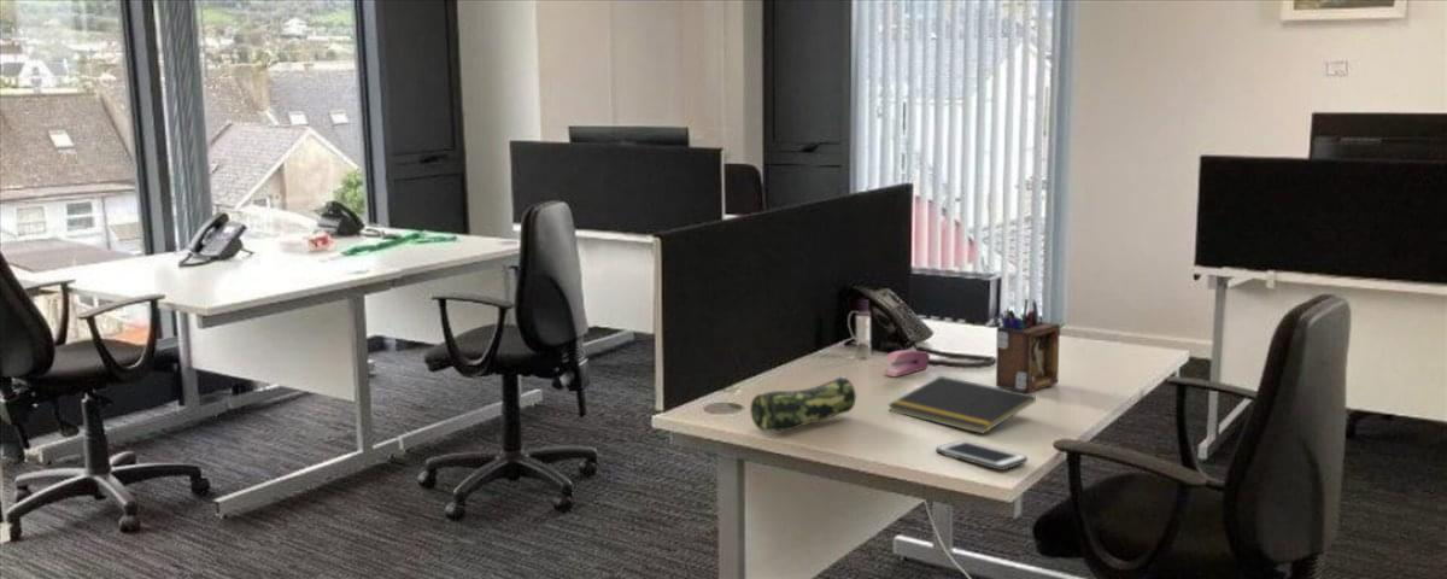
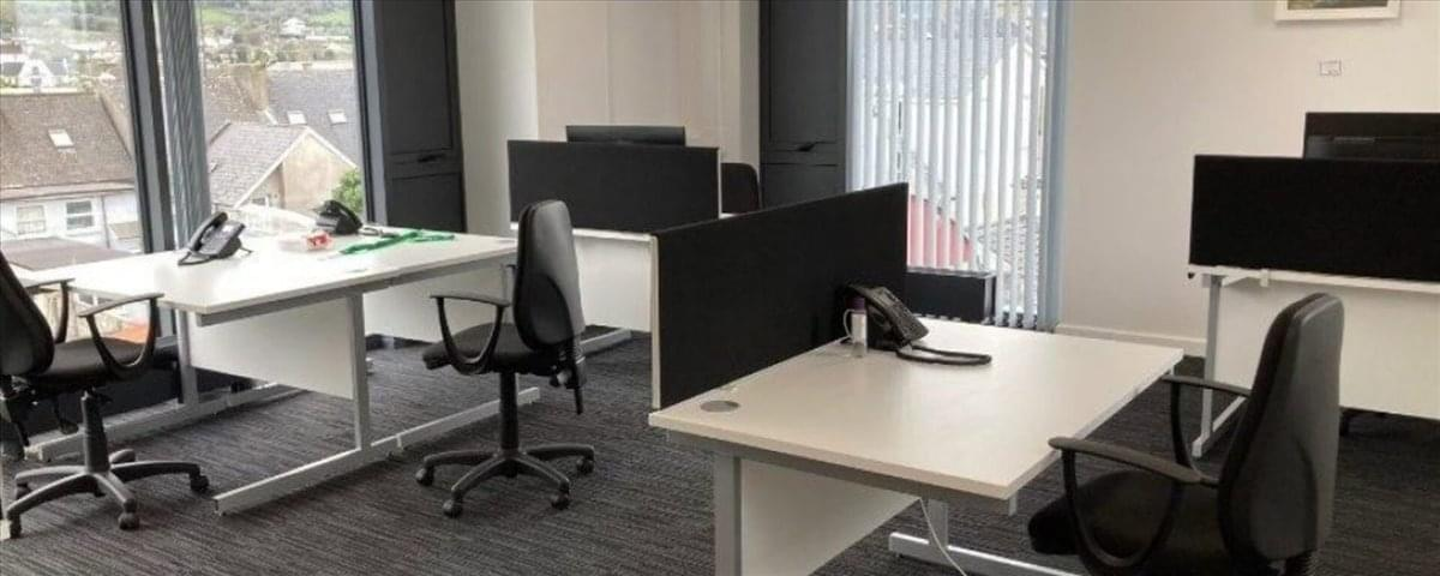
- cell phone (980, 455)
- desk organizer (1027, 344)
- stapler (907, 359)
- notepad (960, 403)
- pencil case (805, 404)
